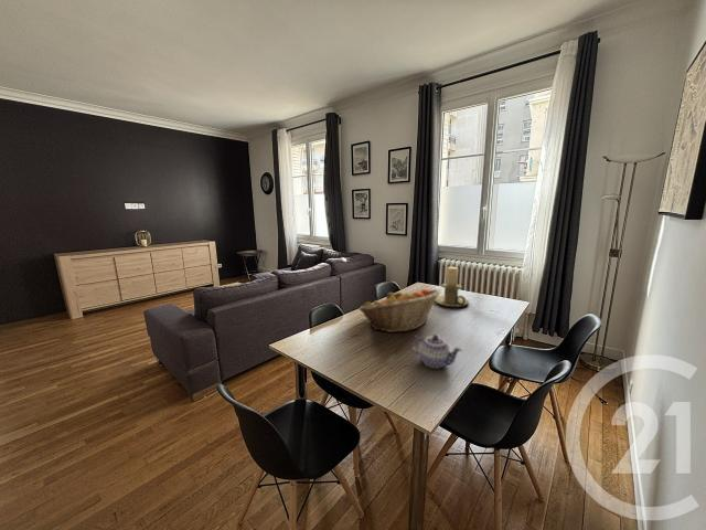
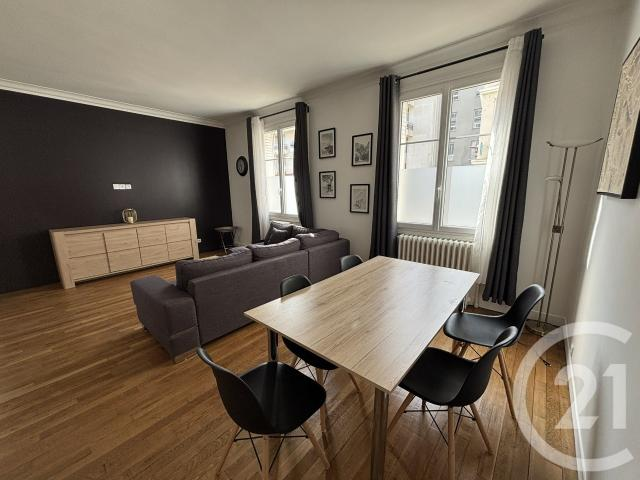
- candle holder (451, 285)
- teapot (435, 349)
- fruit basket (399, 306)
